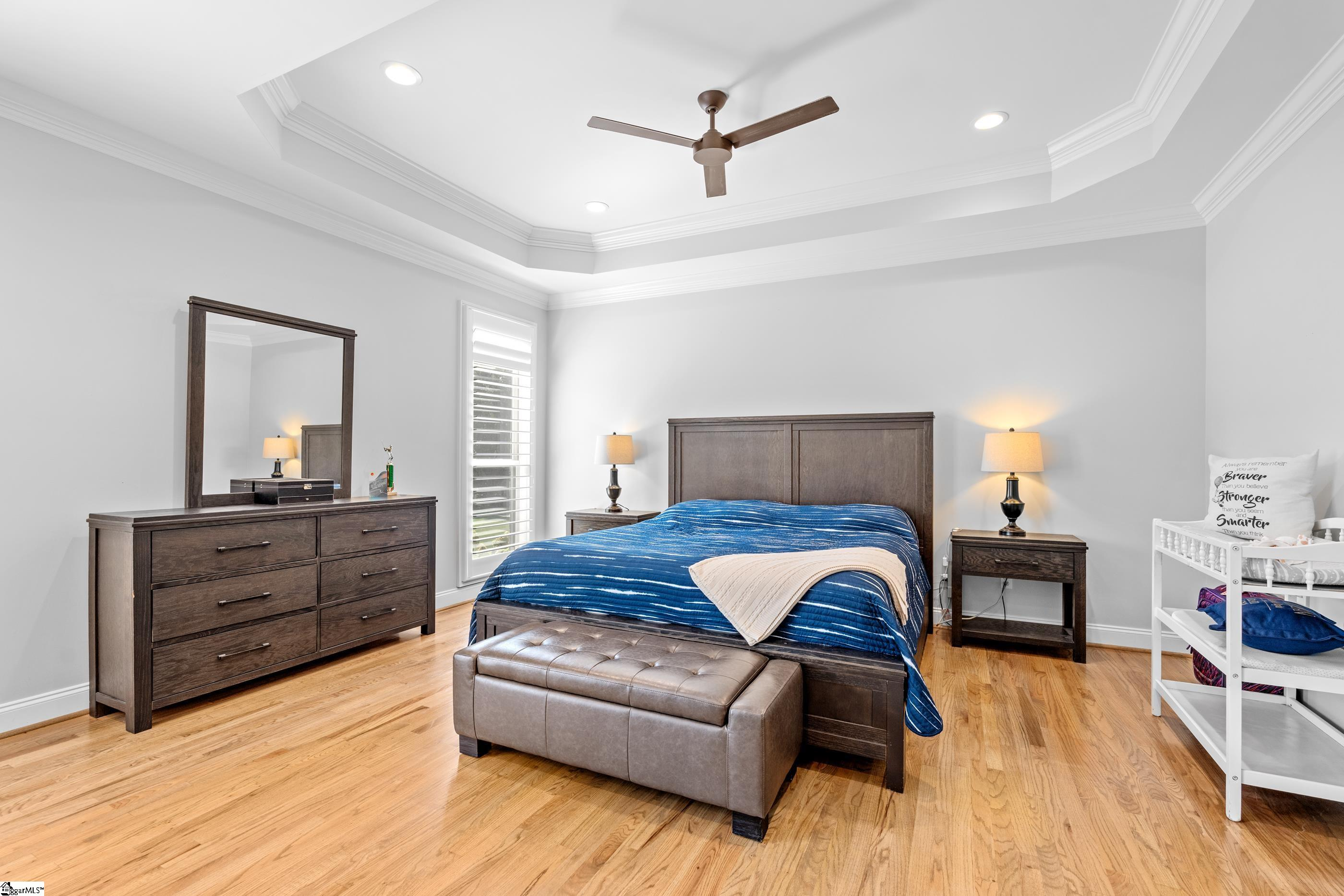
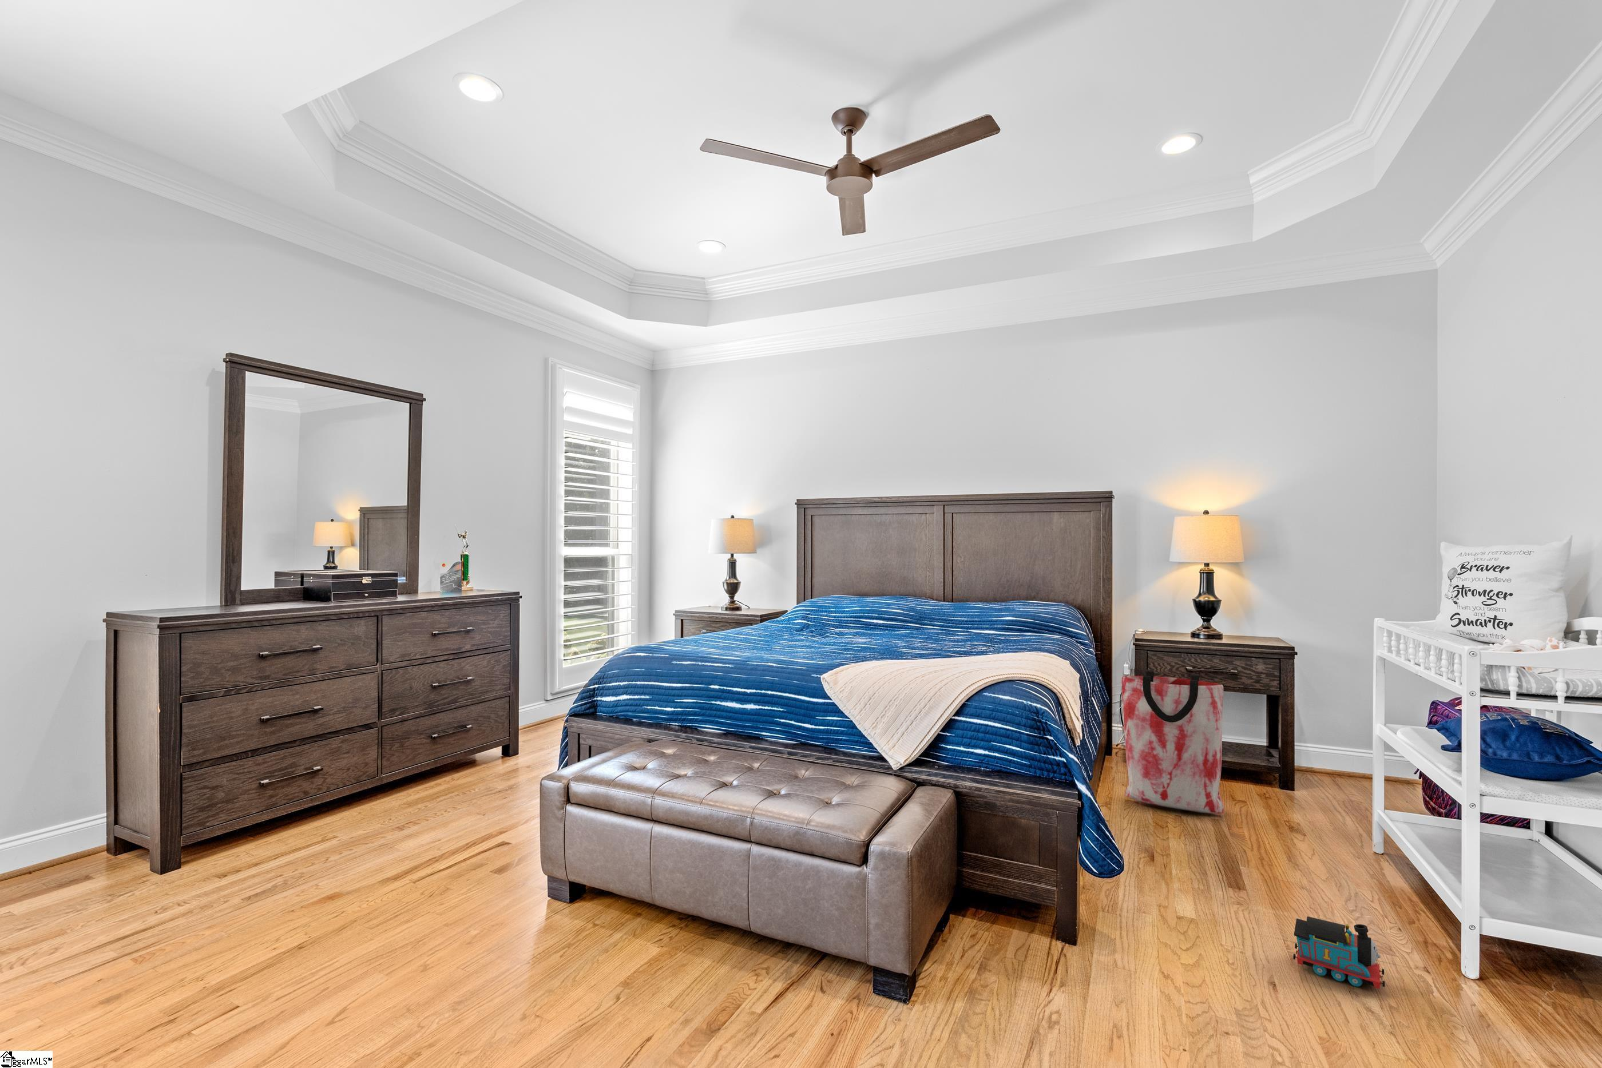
+ bag (1171, 741)
+ toy train (1337, 946)
